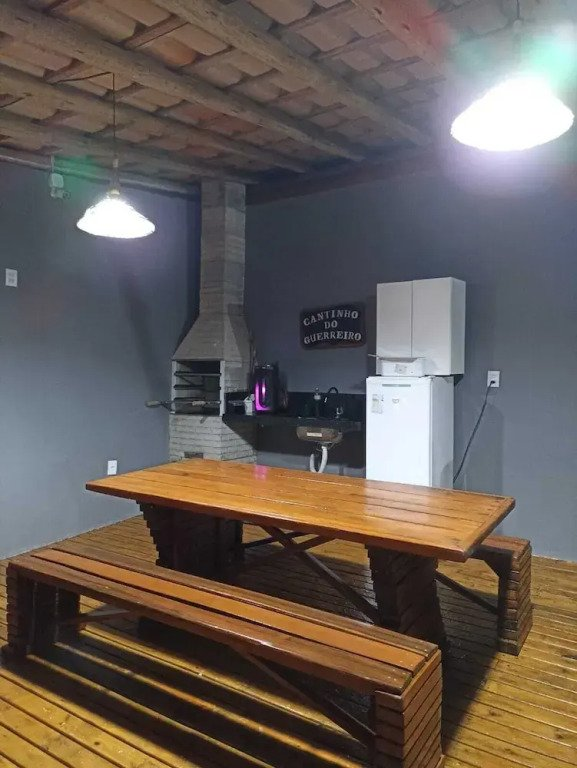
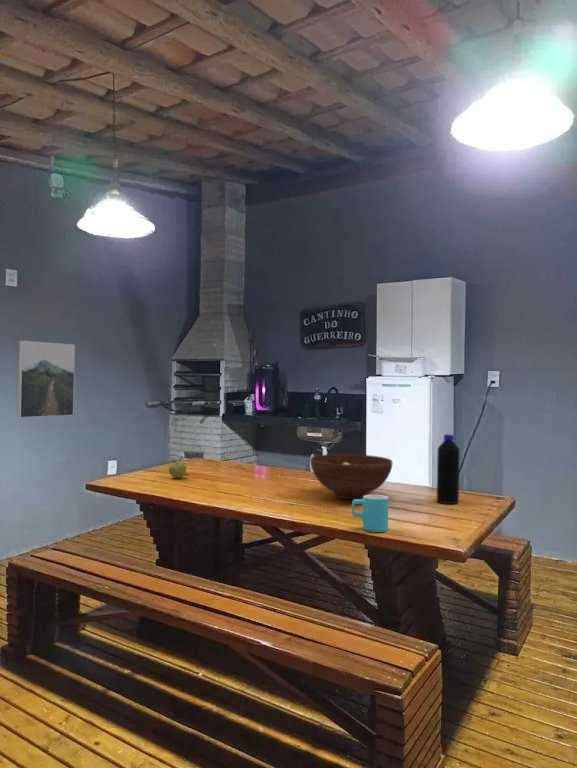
+ cup (370, 512)
+ bottle (448, 468)
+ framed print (47, 379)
+ fruit bowl (350, 478)
+ apple (177, 470)
